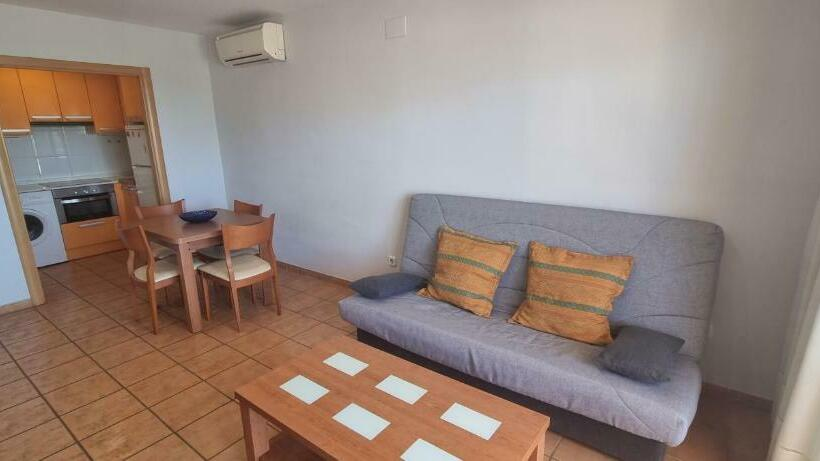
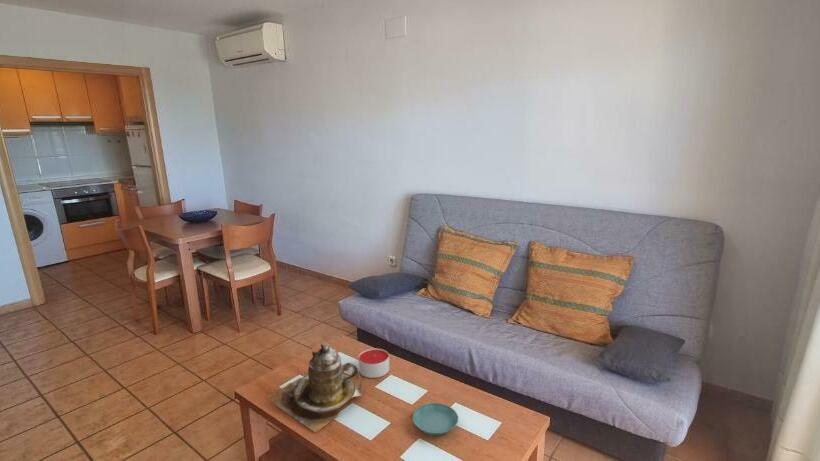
+ teapot (317, 372)
+ saucer (435, 420)
+ candle (374, 362)
